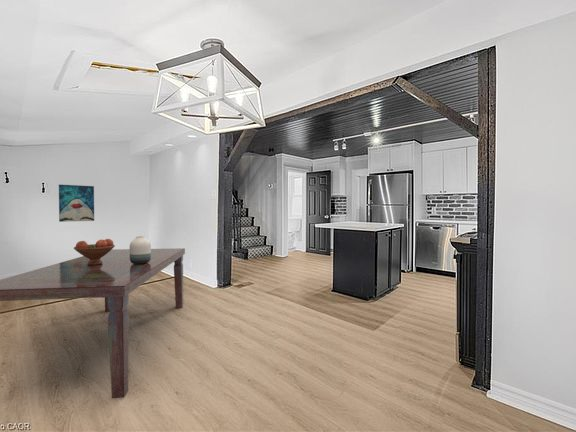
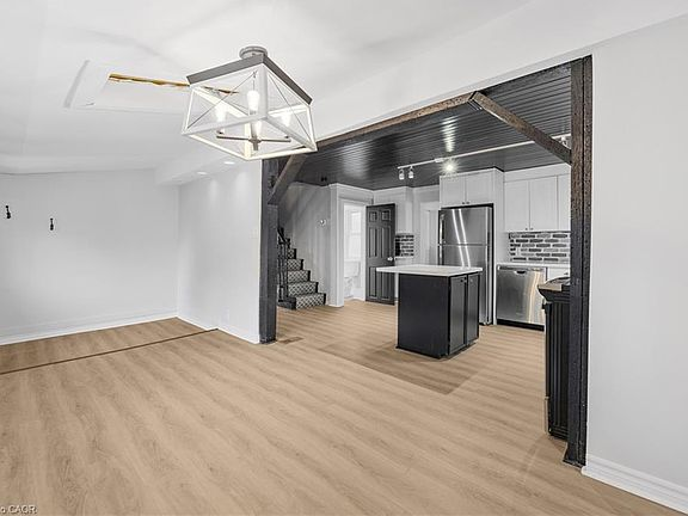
- wall art (77, 203)
- vase (140, 249)
- dining table (113, 301)
- fruit bowl (94, 251)
